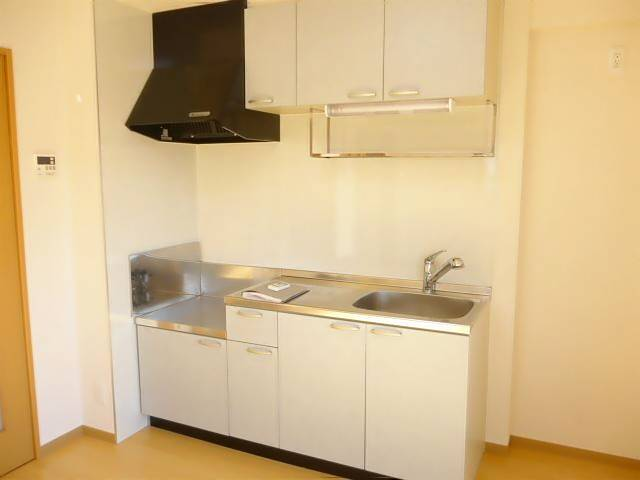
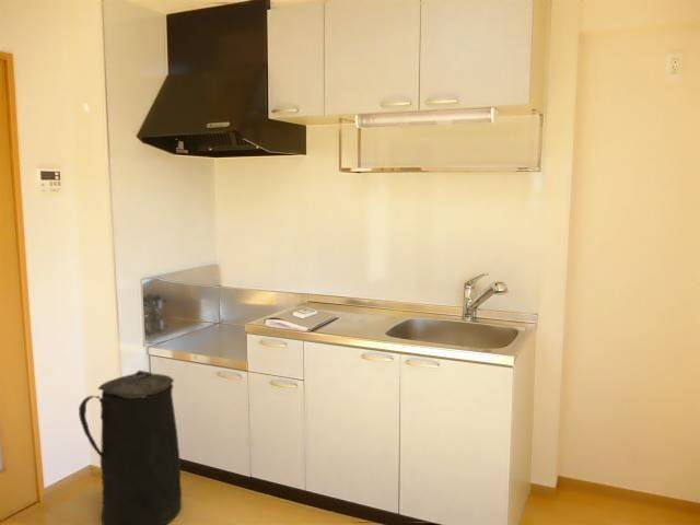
+ trash can (135, 445)
